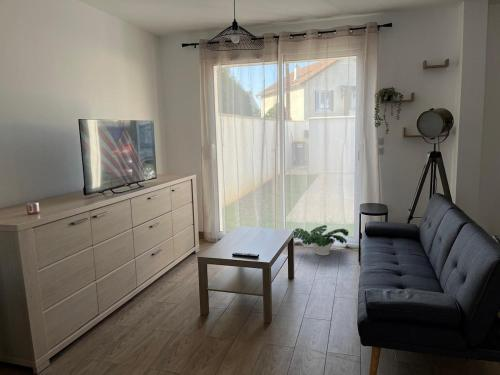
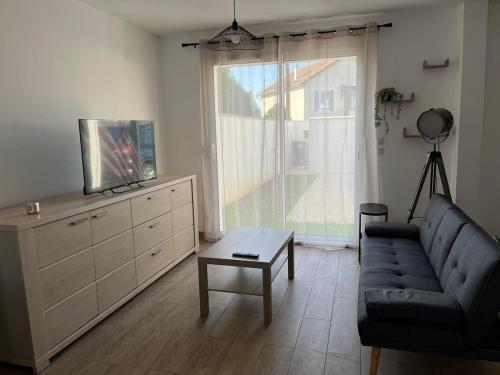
- potted plant (318, 242)
